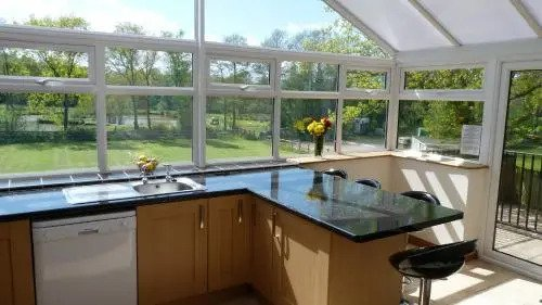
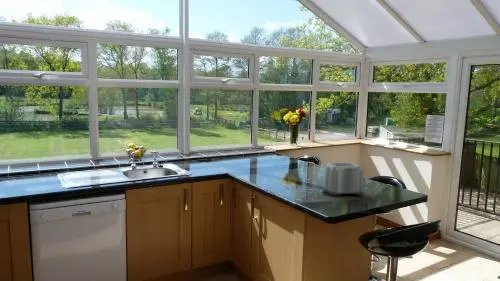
+ toaster (342, 178)
